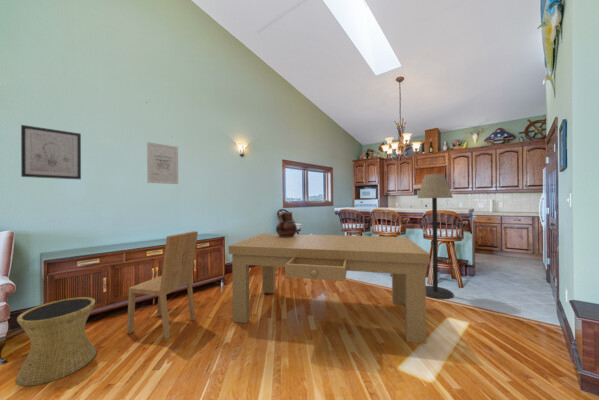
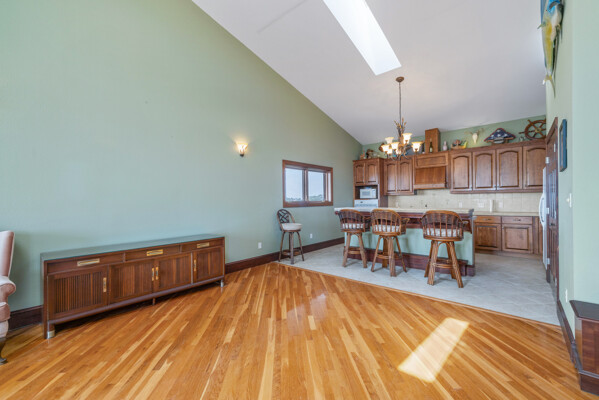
- floor lamp (434, 233)
- dining chair (164, 279)
- side table (59, 336)
- wall art (163, 164)
- ceramic pot (286, 223)
- dining table (324, 279)
- wall art (52, 153)
